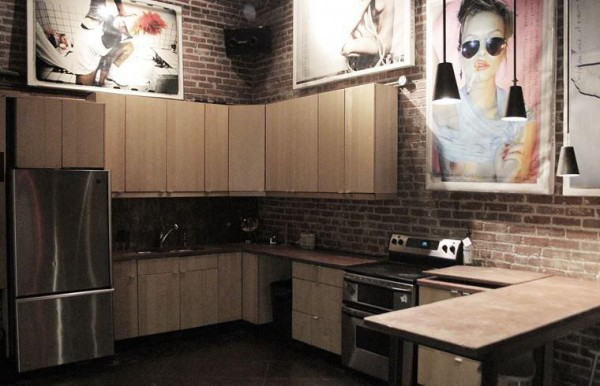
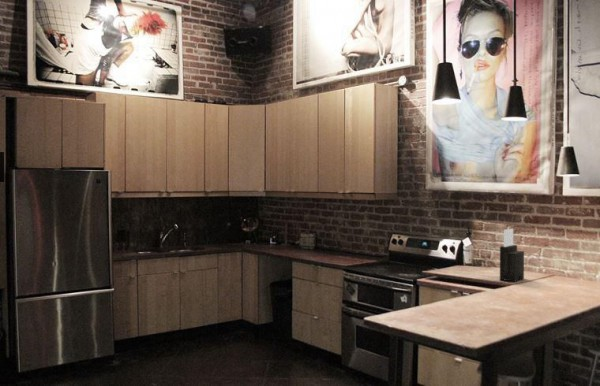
+ knife block (513, 254)
